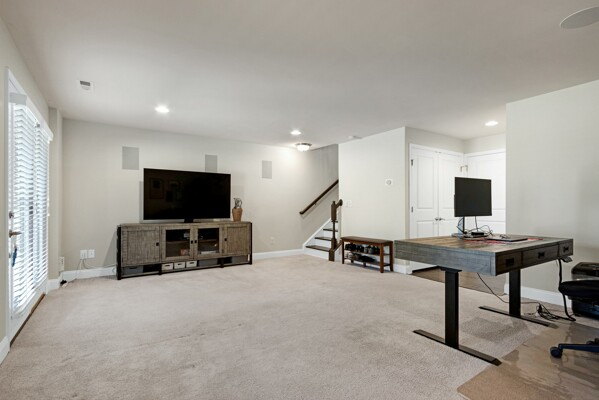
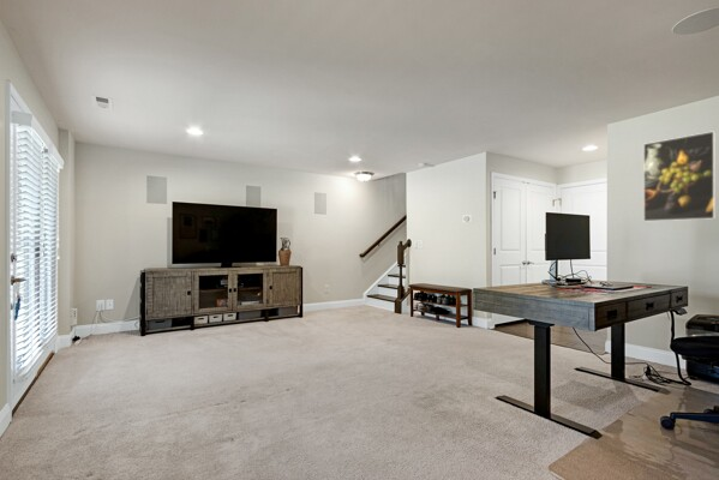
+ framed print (677, 179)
